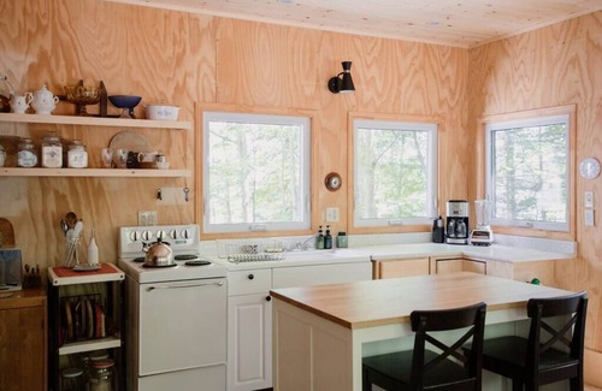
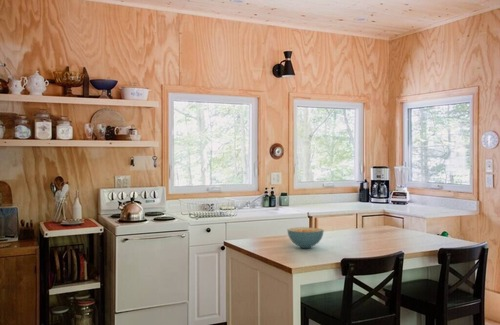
+ cereal bowl (305, 238)
